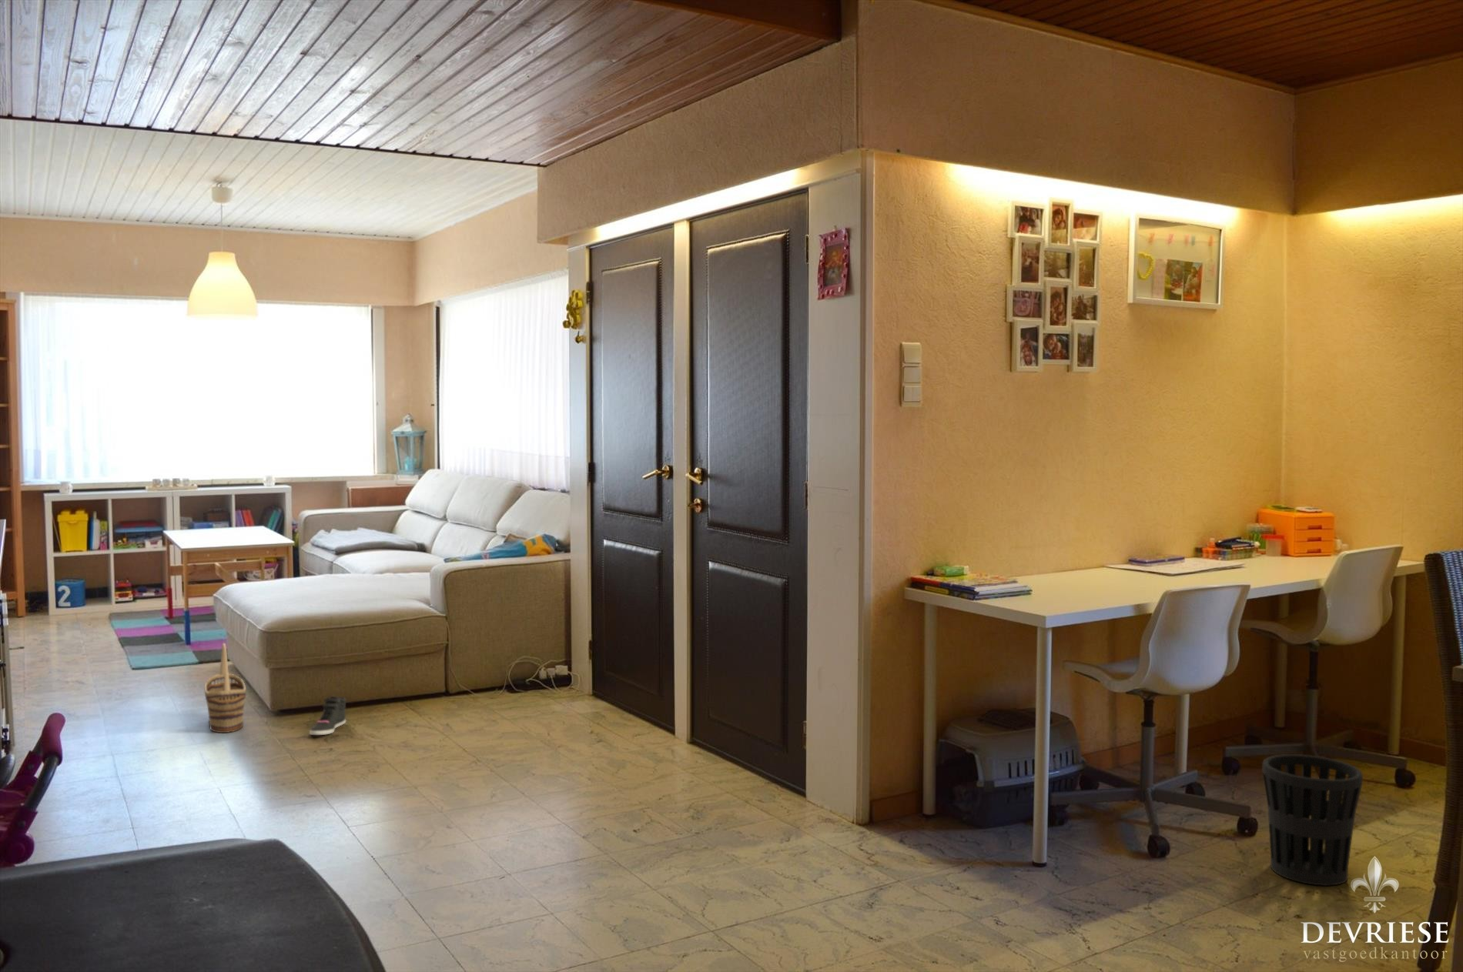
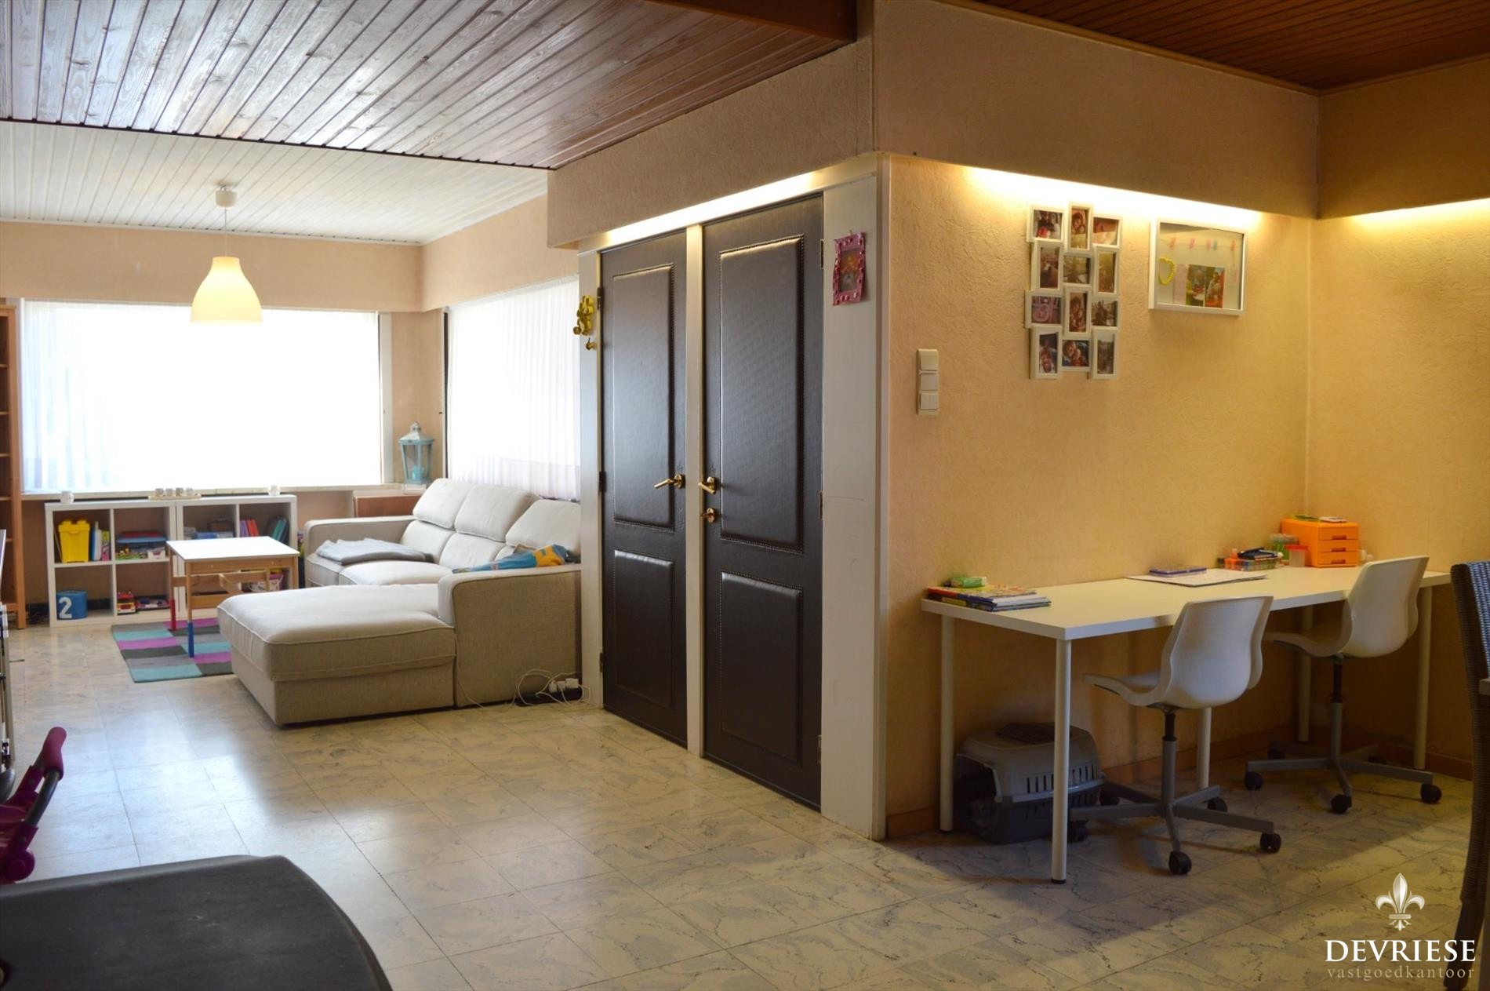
- wastebasket (1310, 819)
- sneaker (328, 714)
- basket (225, 683)
